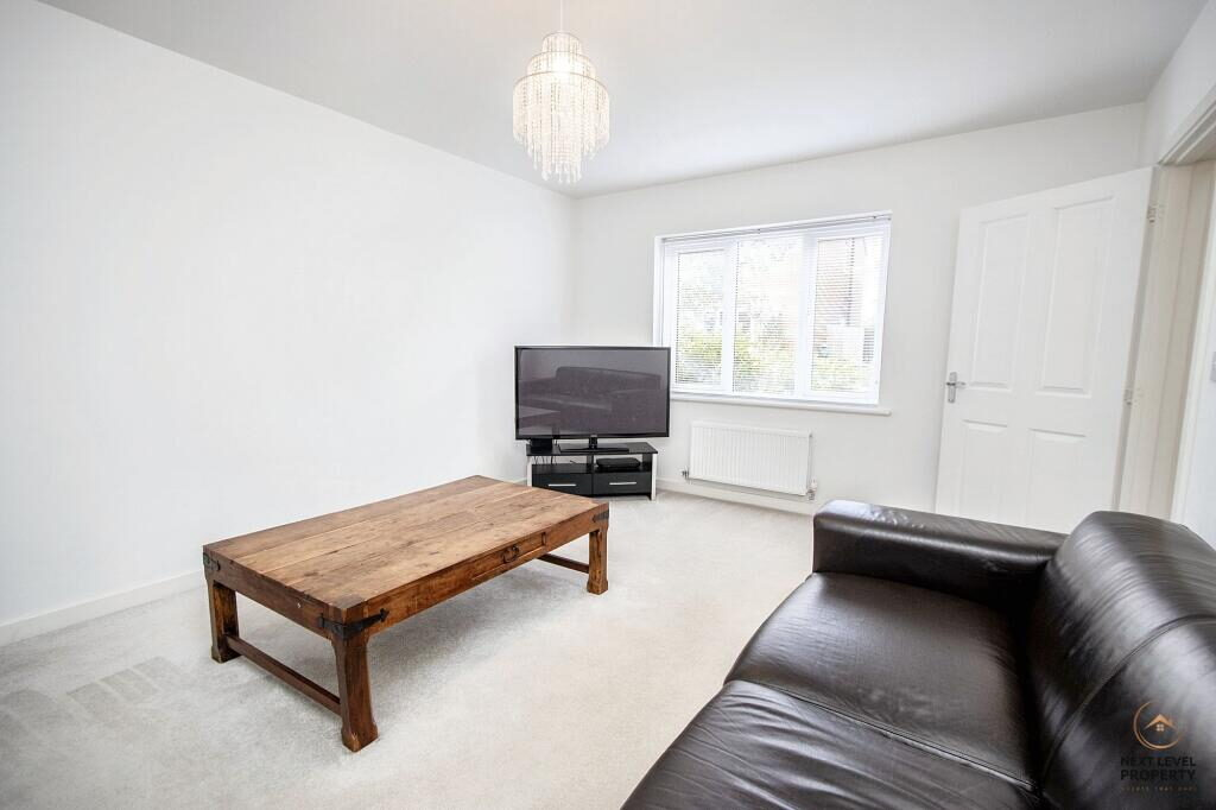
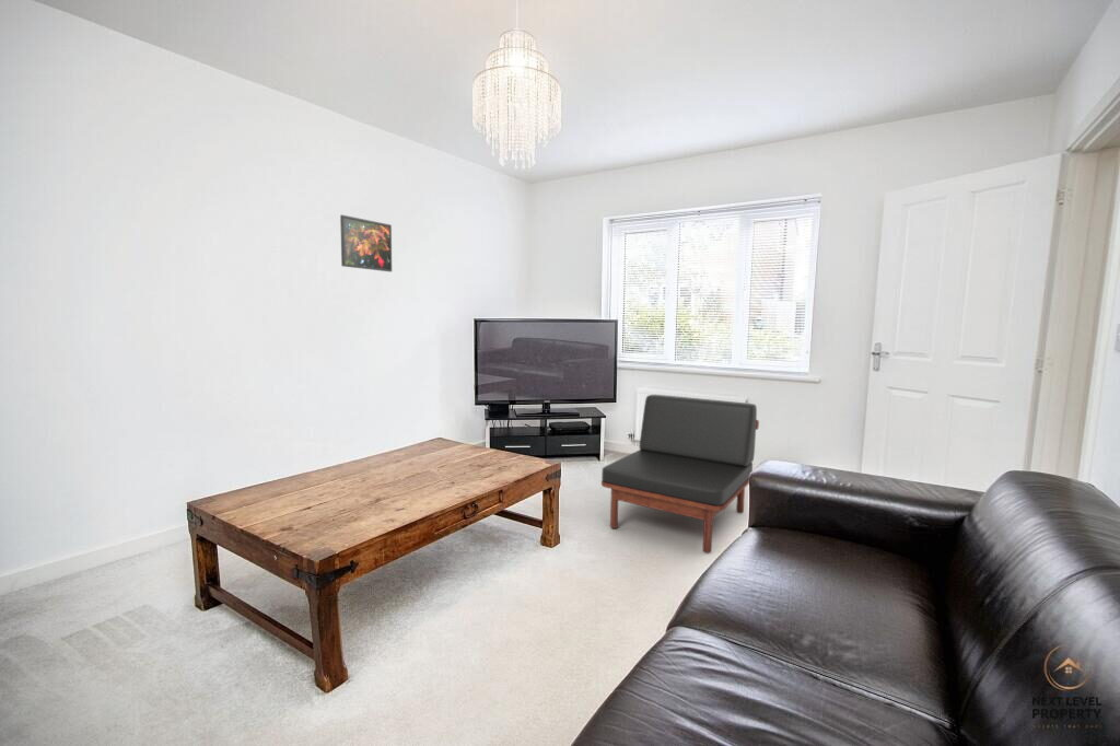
+ armchair (680, 463)
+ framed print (366, 244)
